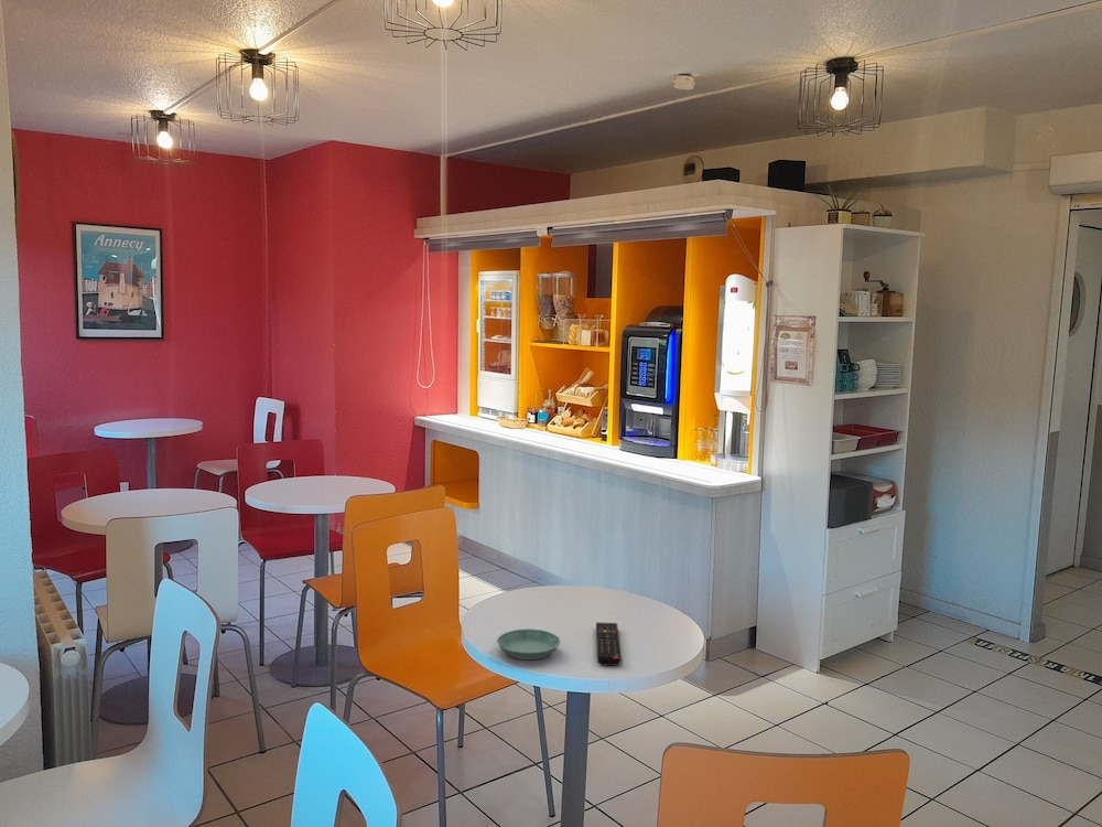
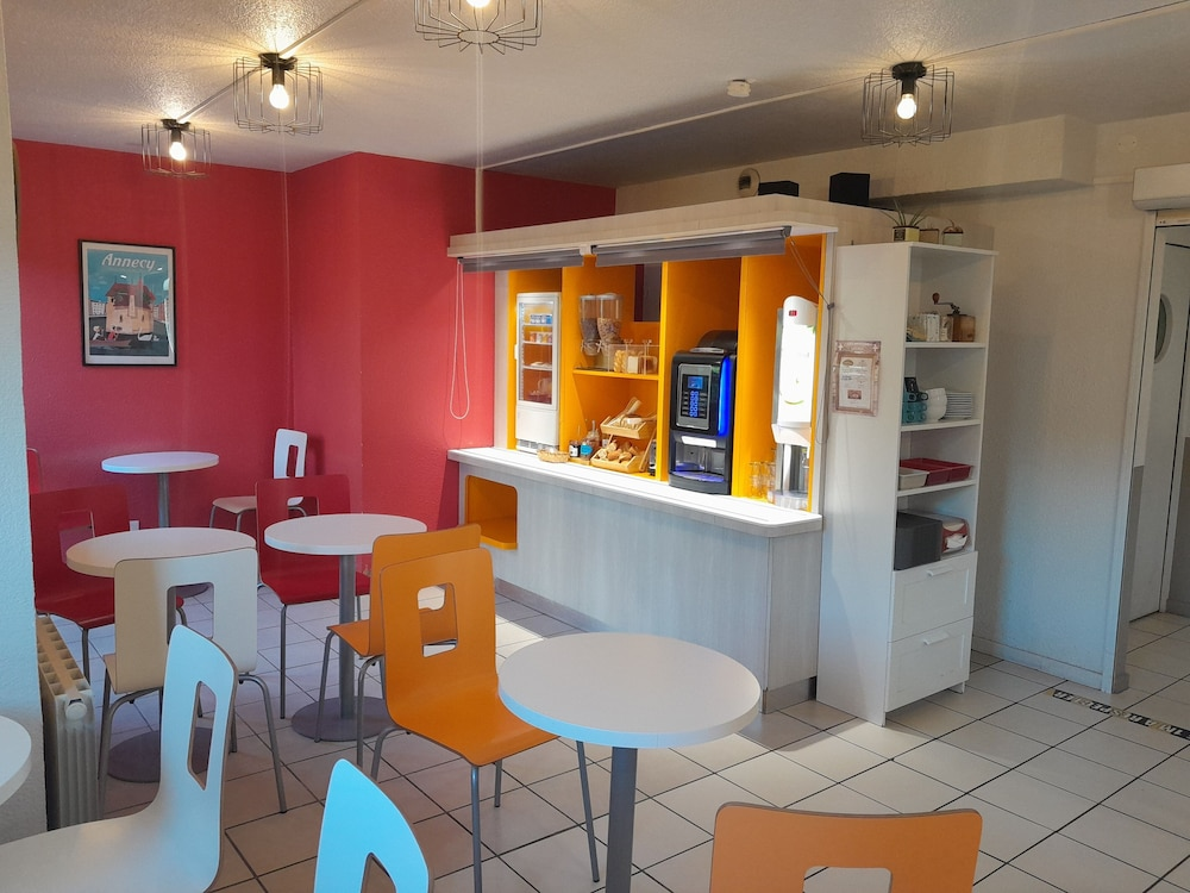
- saucer (528, 645)
- remote control (607, 643)
